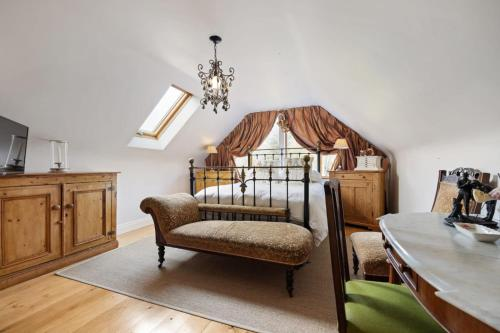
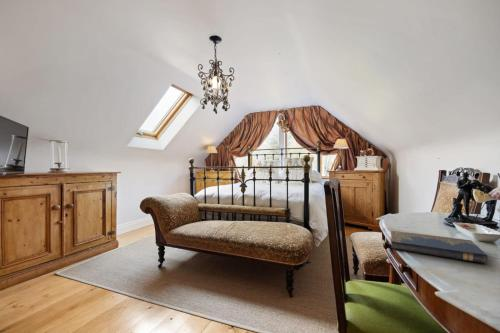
+ hardcover book (431, 244)
